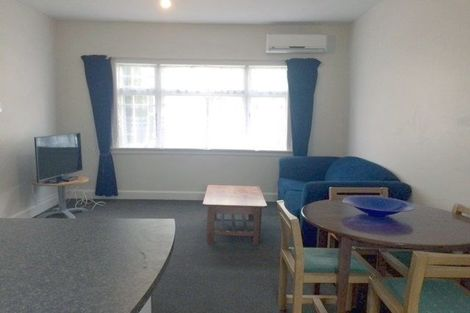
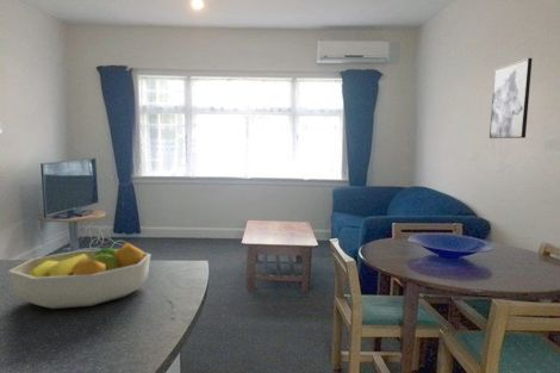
+ wall art (509, 101)
+ fruit bowl (85, 271)
